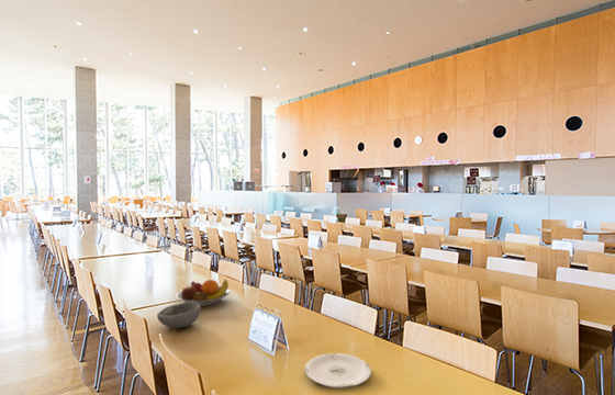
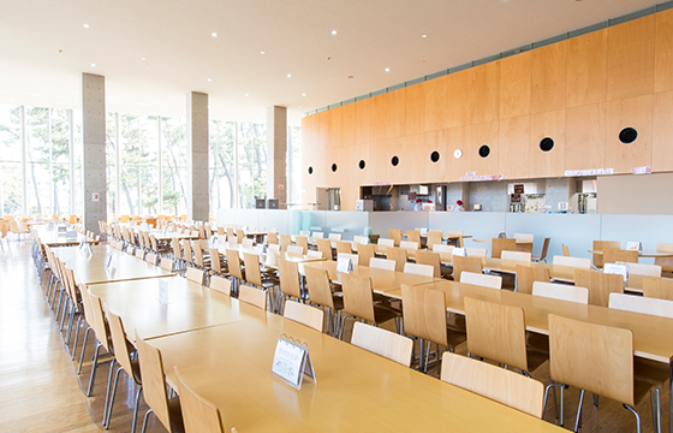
- fruit bowl (203, 291)
- plate (337, 371)
- bowl (179, 316)
